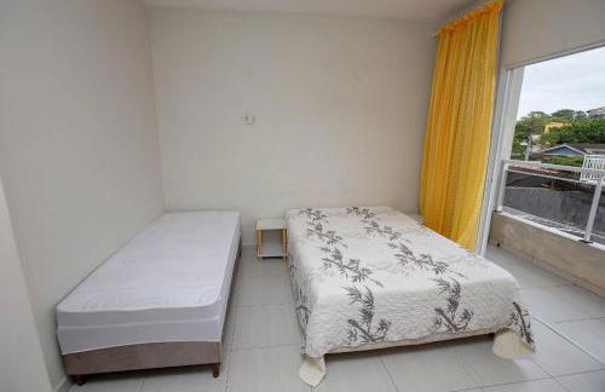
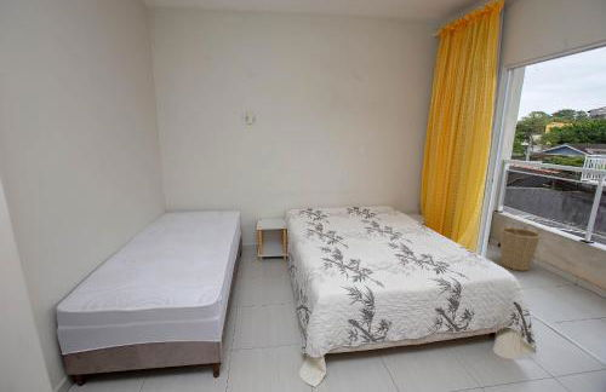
+ basket (518, 246)
